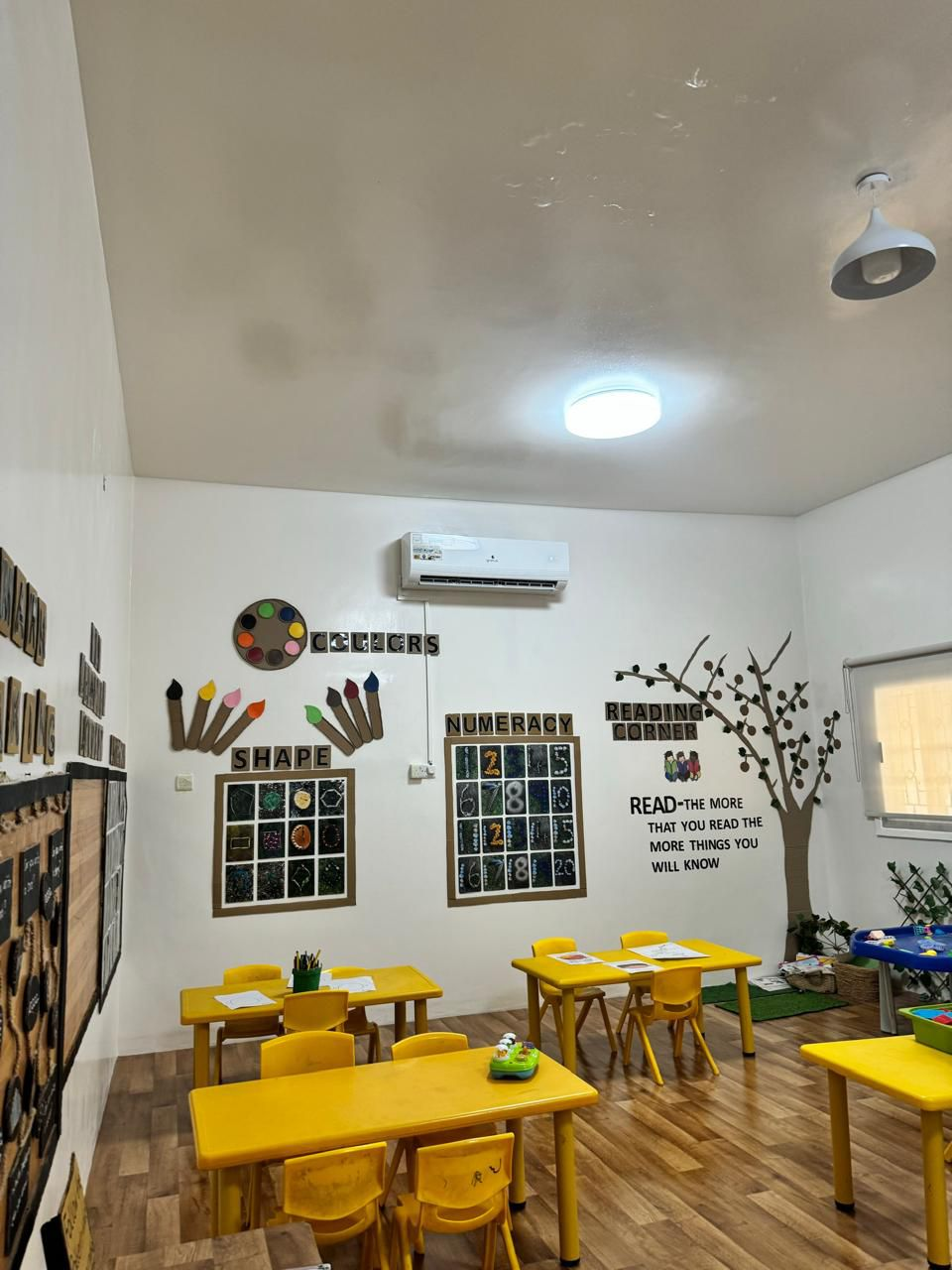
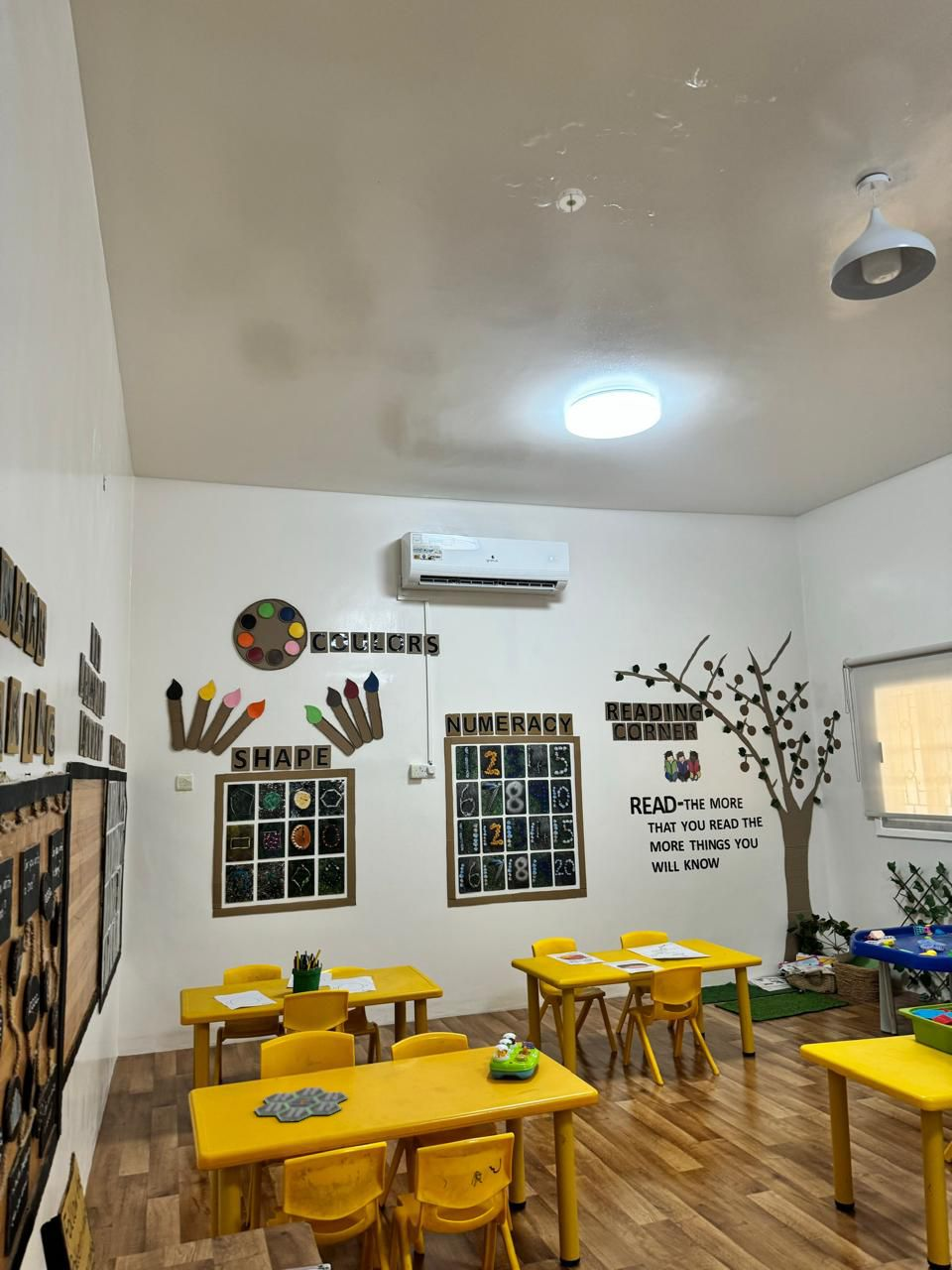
+ board game (301, 1102)
+ smoke detector (569, 199)
